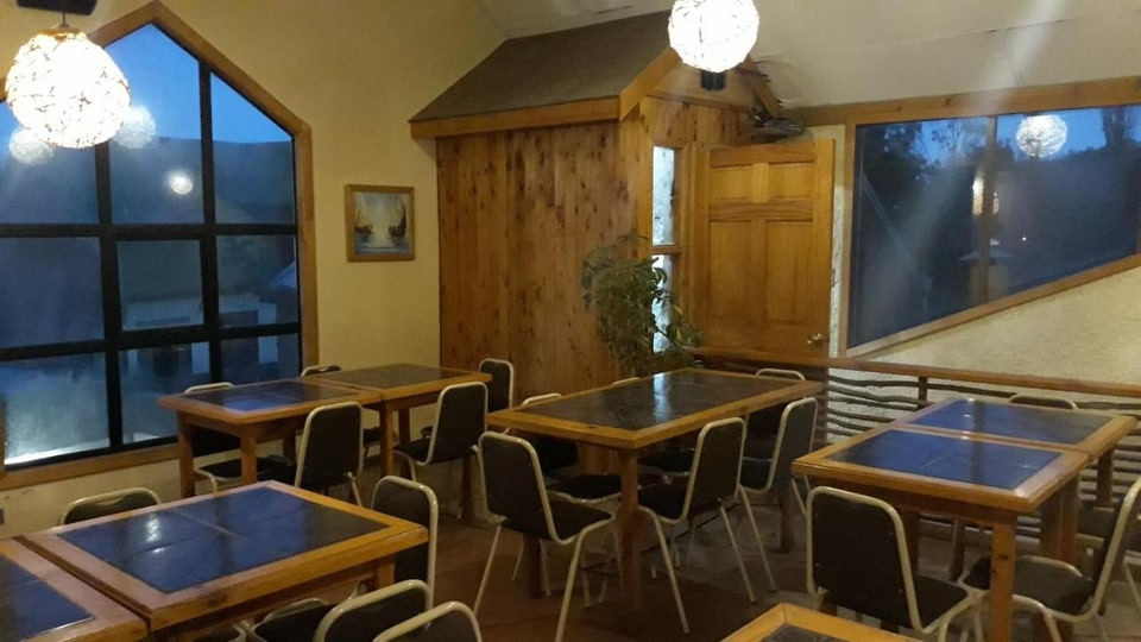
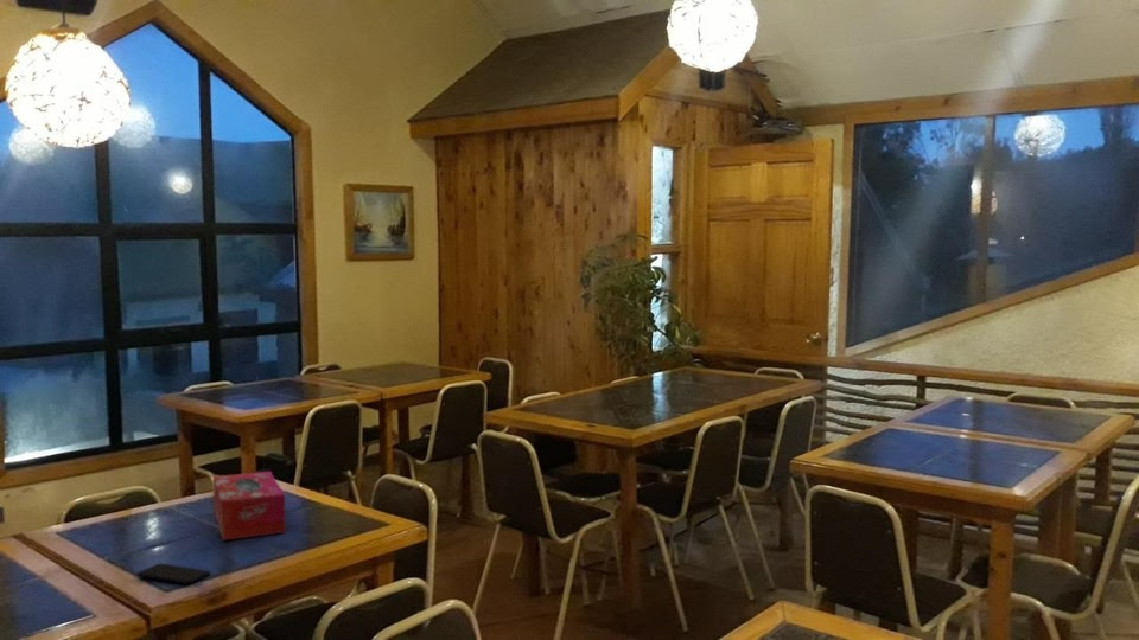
+ smartphone (173, 572)
+ tissue box (248, 503)
